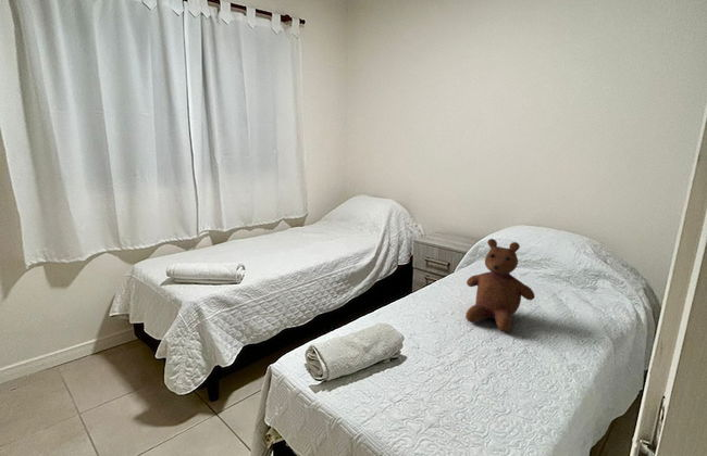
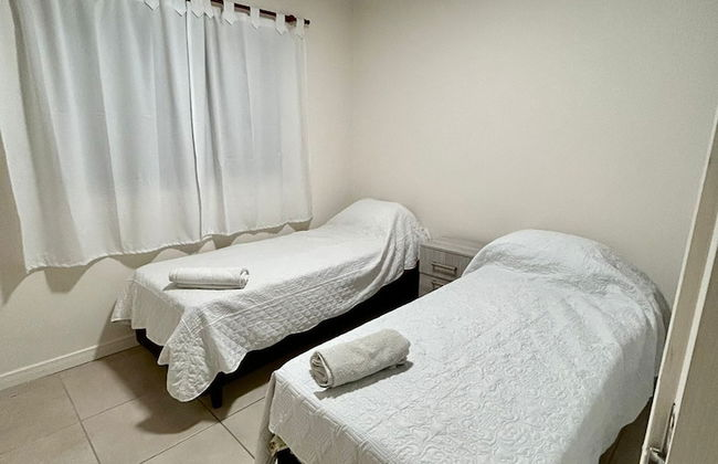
- teddy bear (496, 281)
